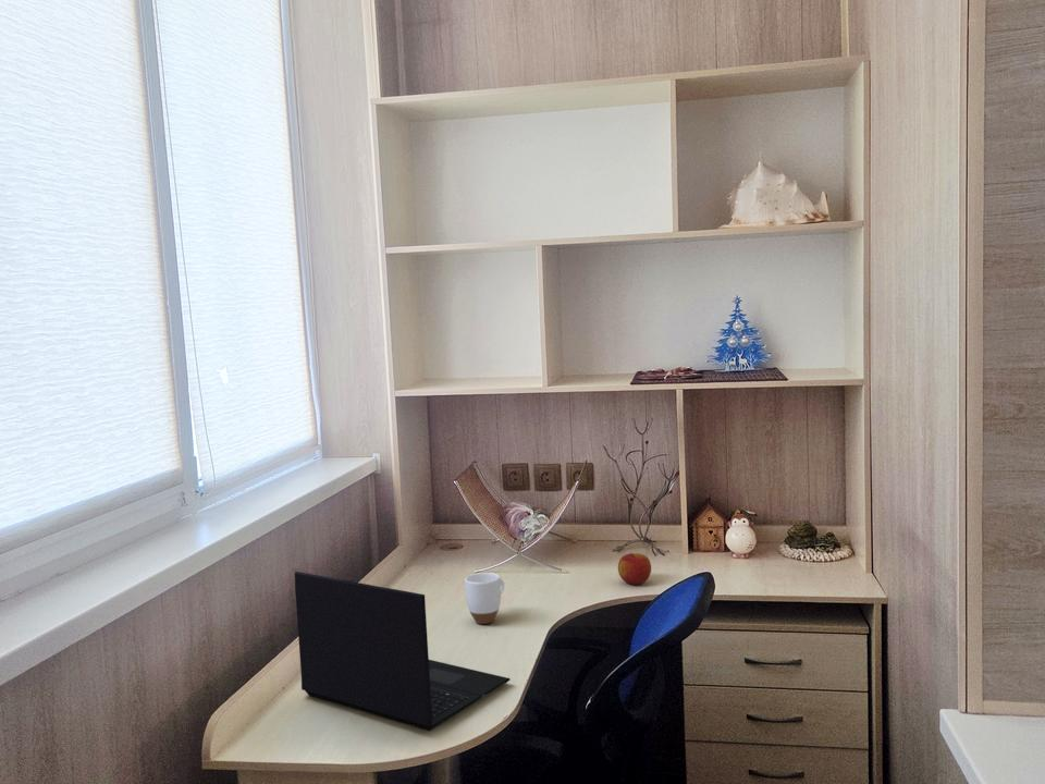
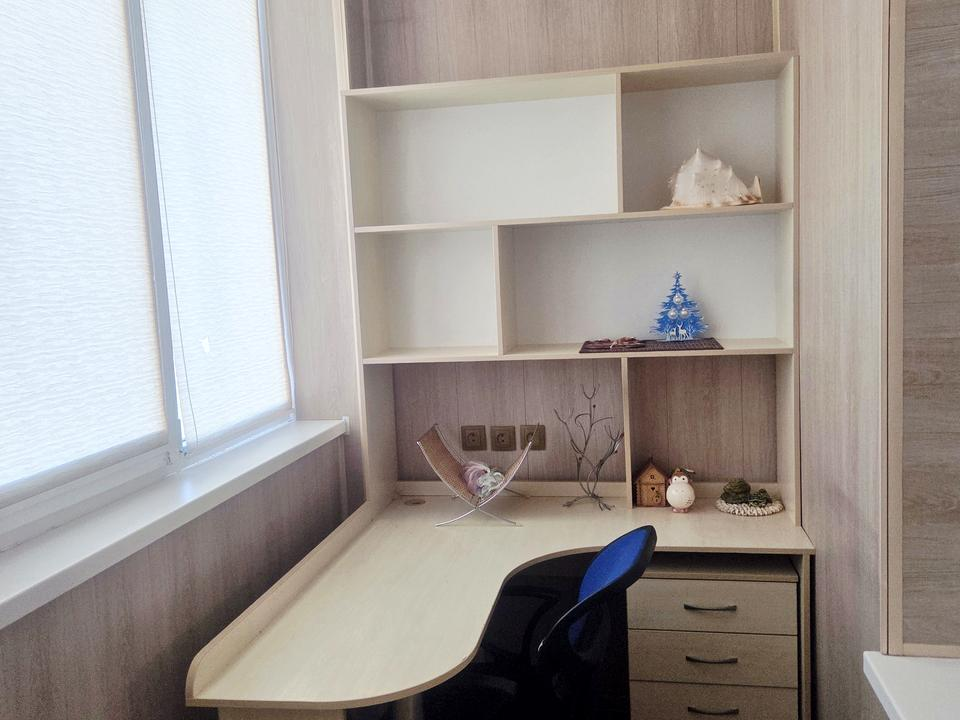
- laptop (402, 628)
- apple (634, 567)
- mug (488, 597)
